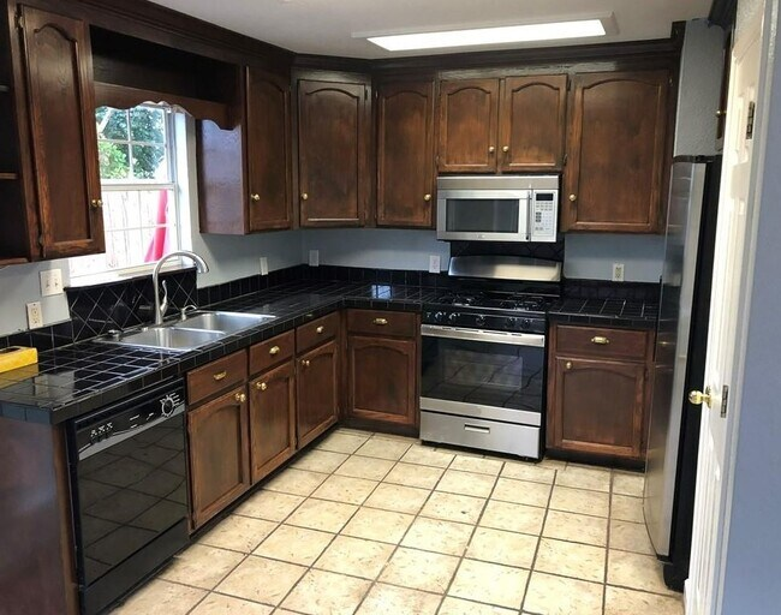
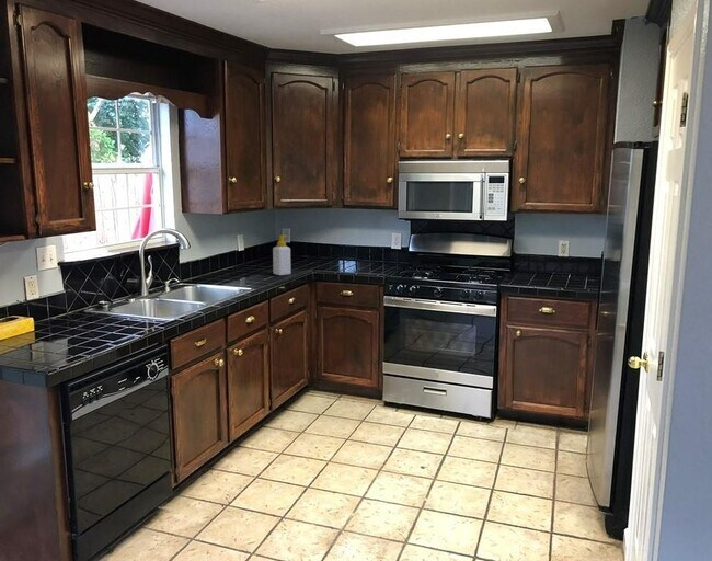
+ soap bottle (282, 254)
